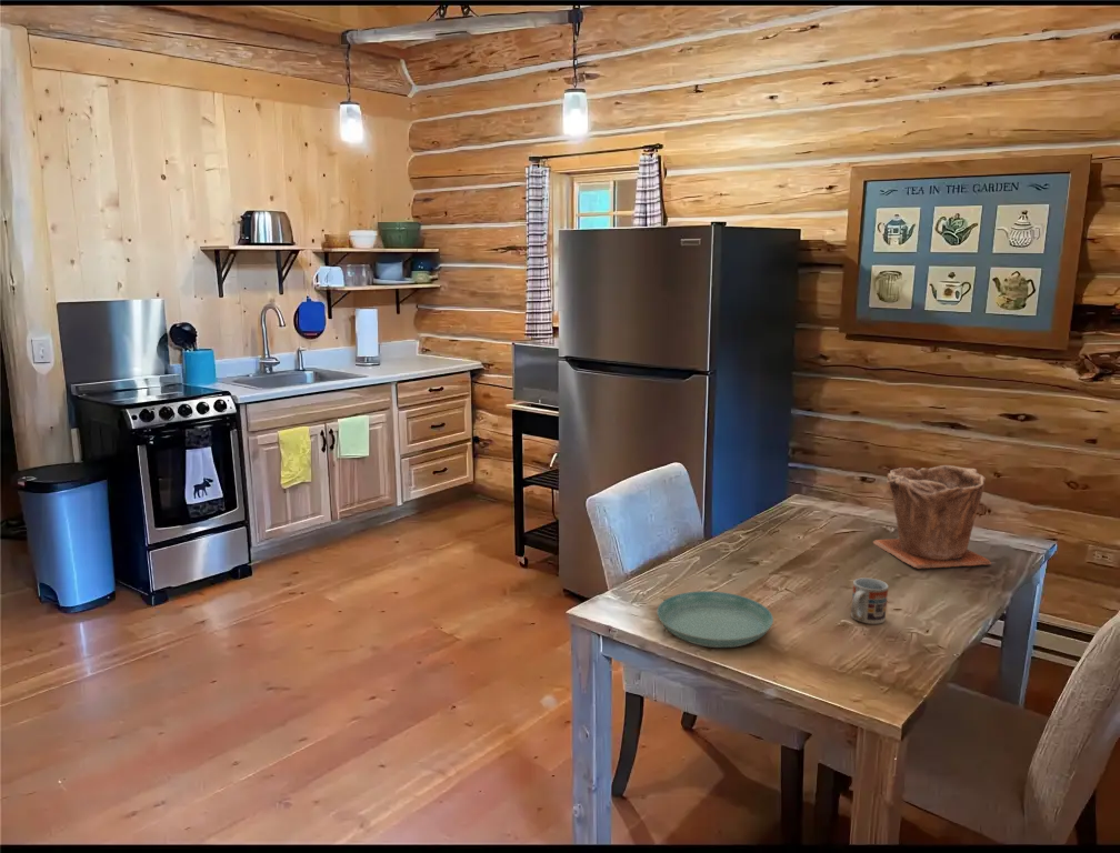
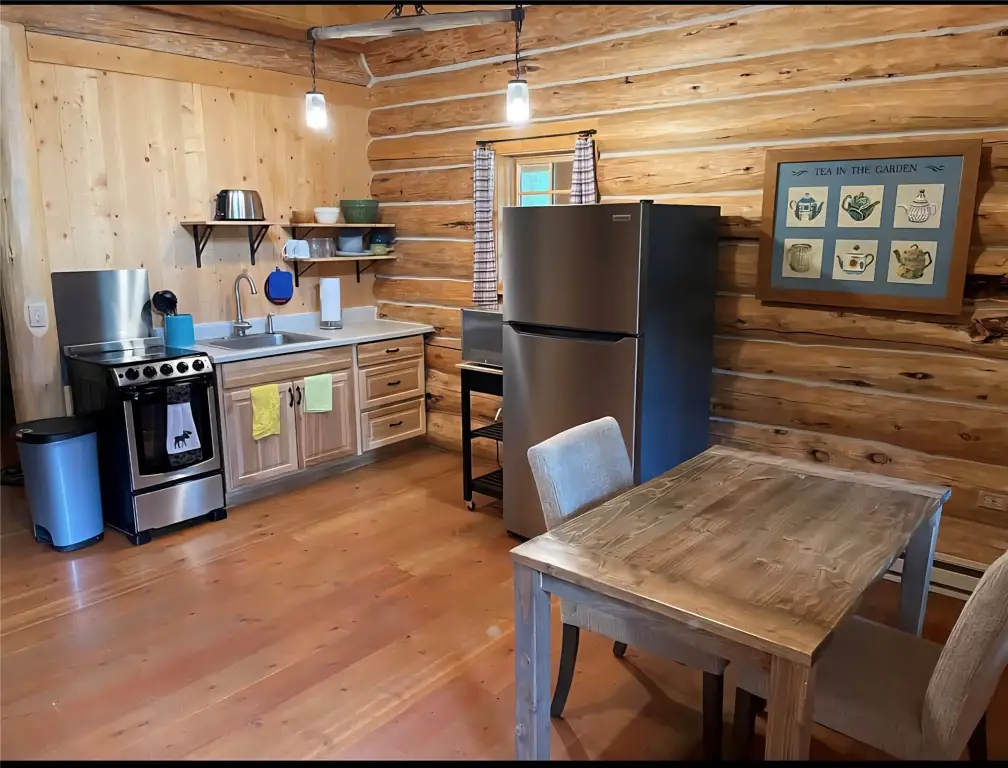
- plant pot (932, 512)
- cup (866, 602)
- saucer (713, 620)
